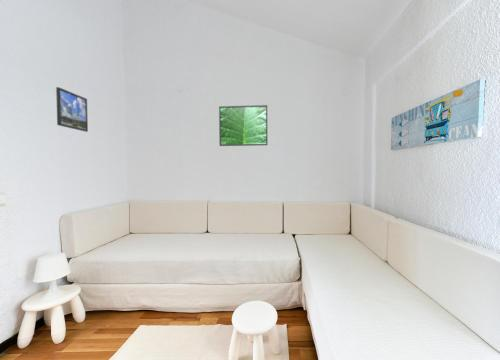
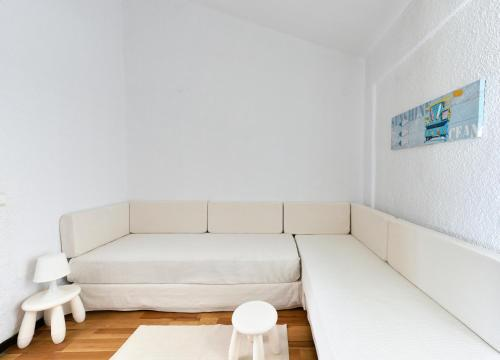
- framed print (73, 111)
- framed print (243, 125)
